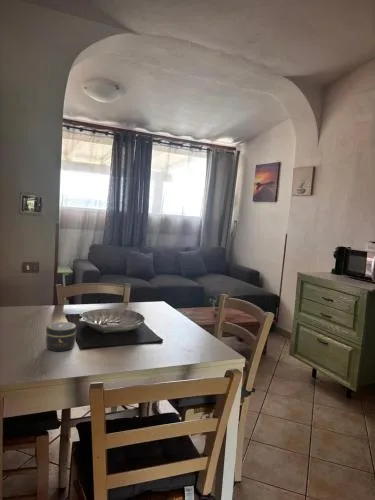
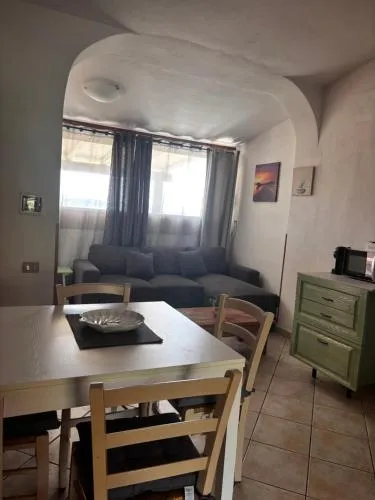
- jar (60, 336)
